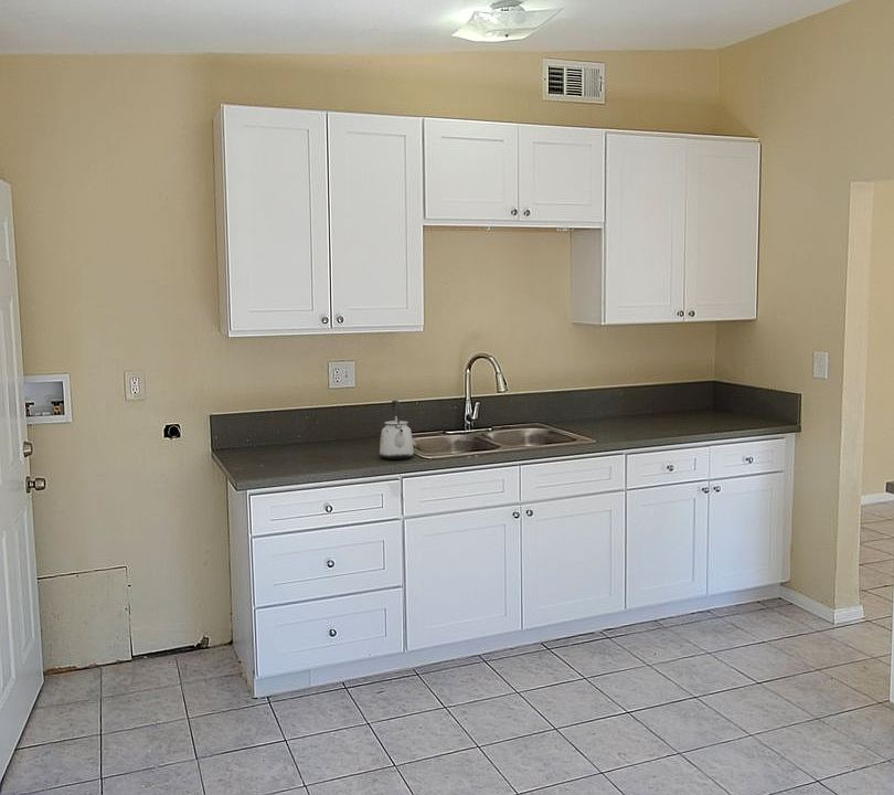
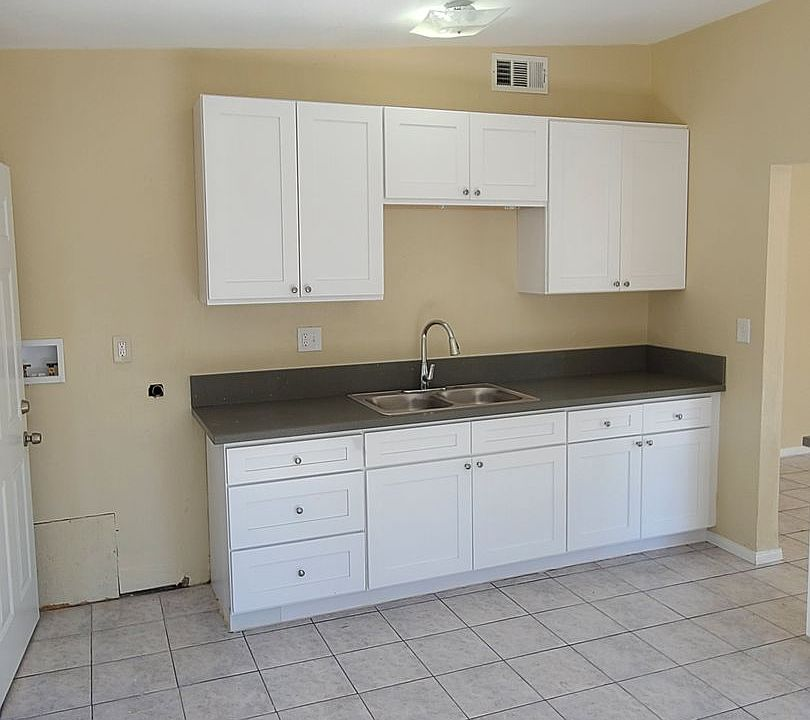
- kettle (397, 430)
